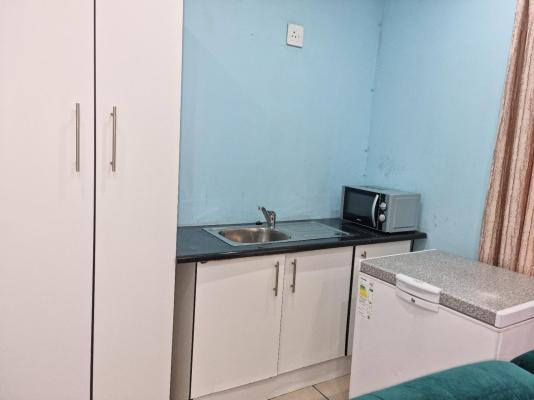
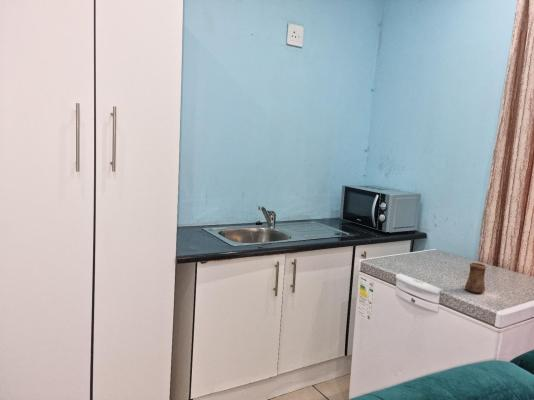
+ cup (476, 277)
